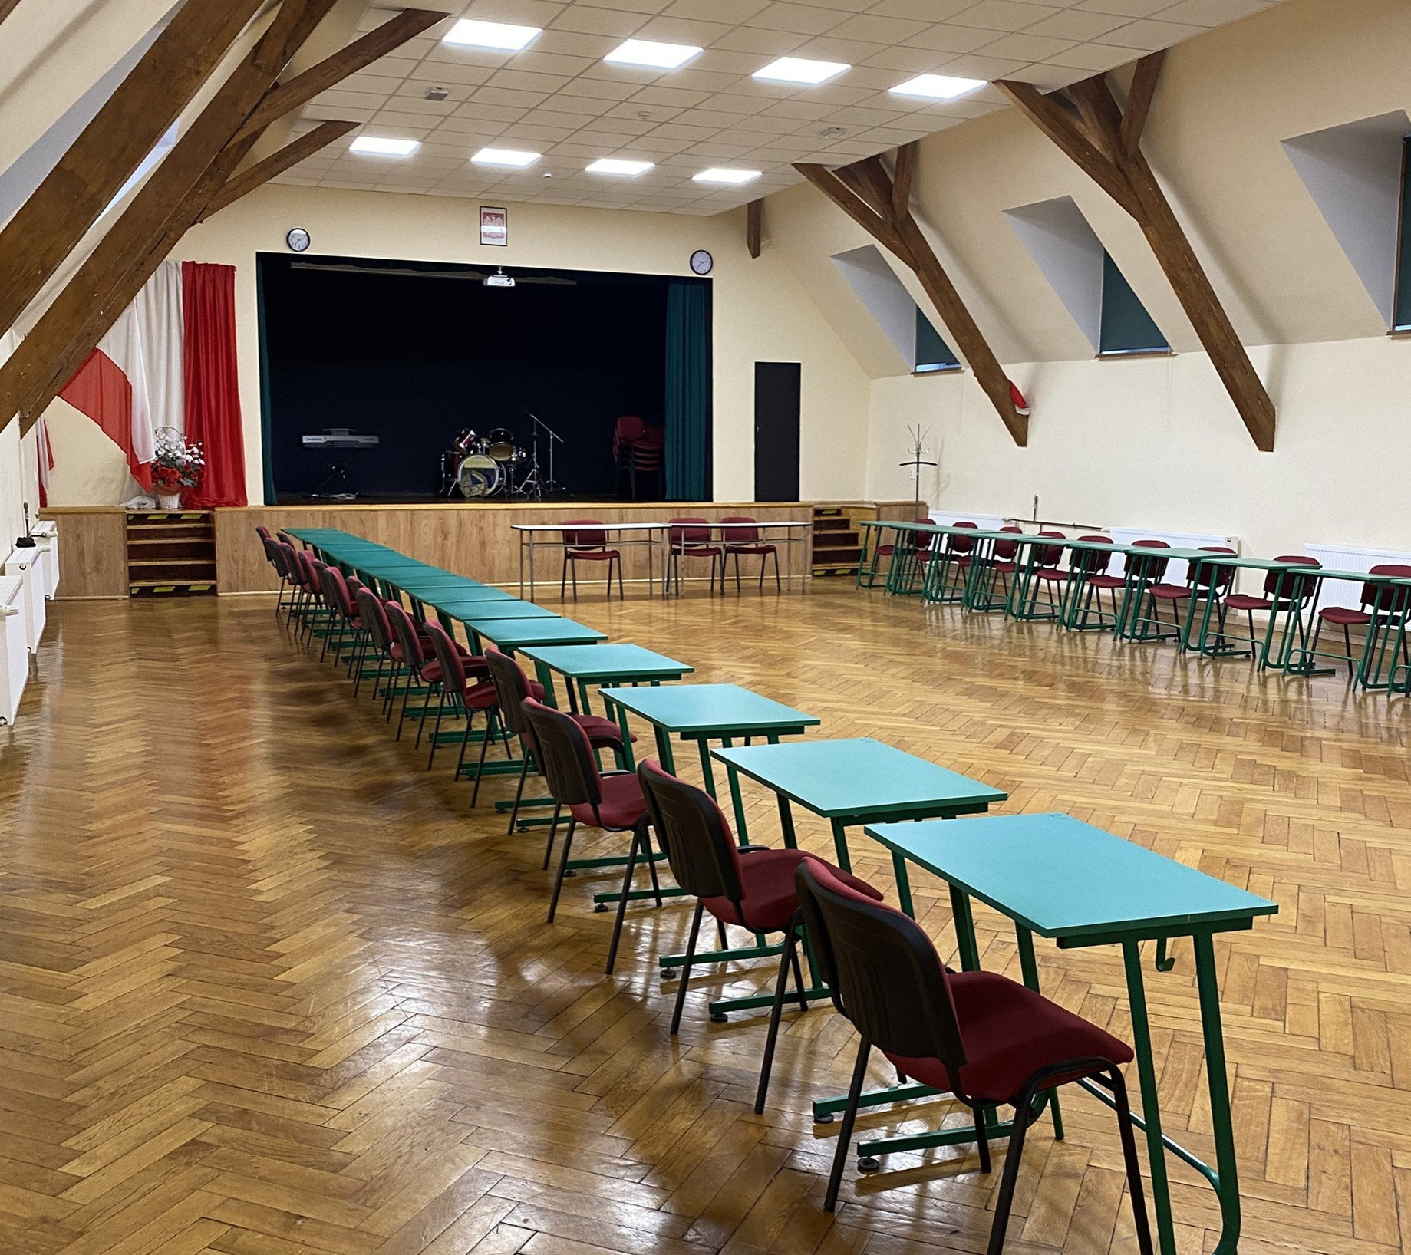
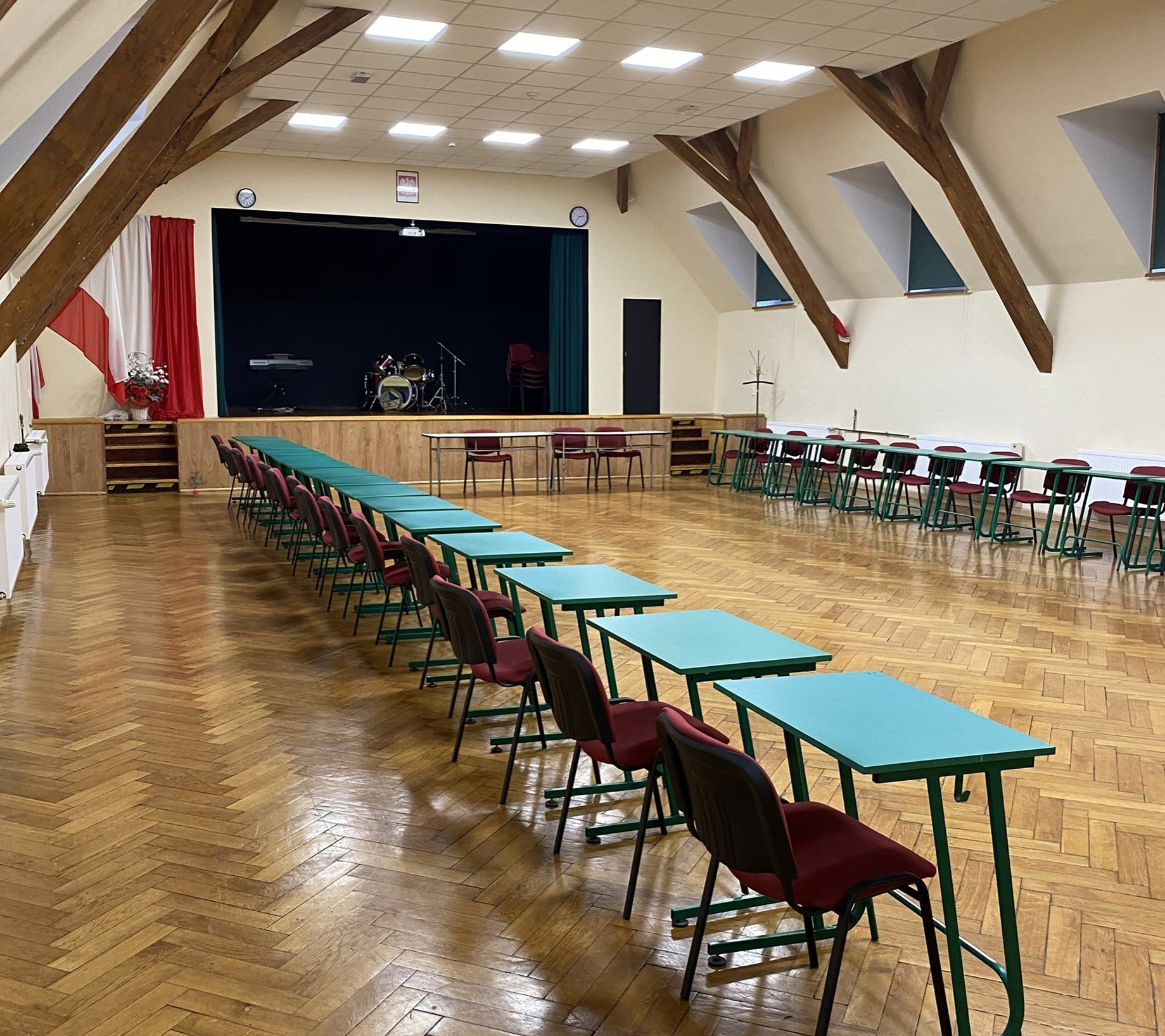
+ potted plant (194, 483)
